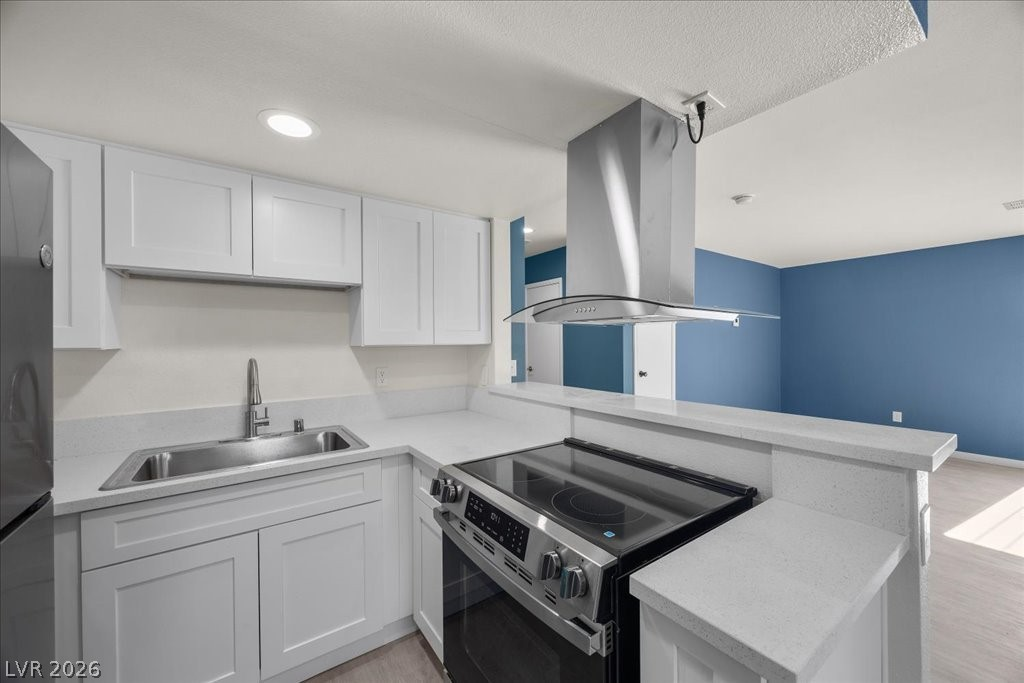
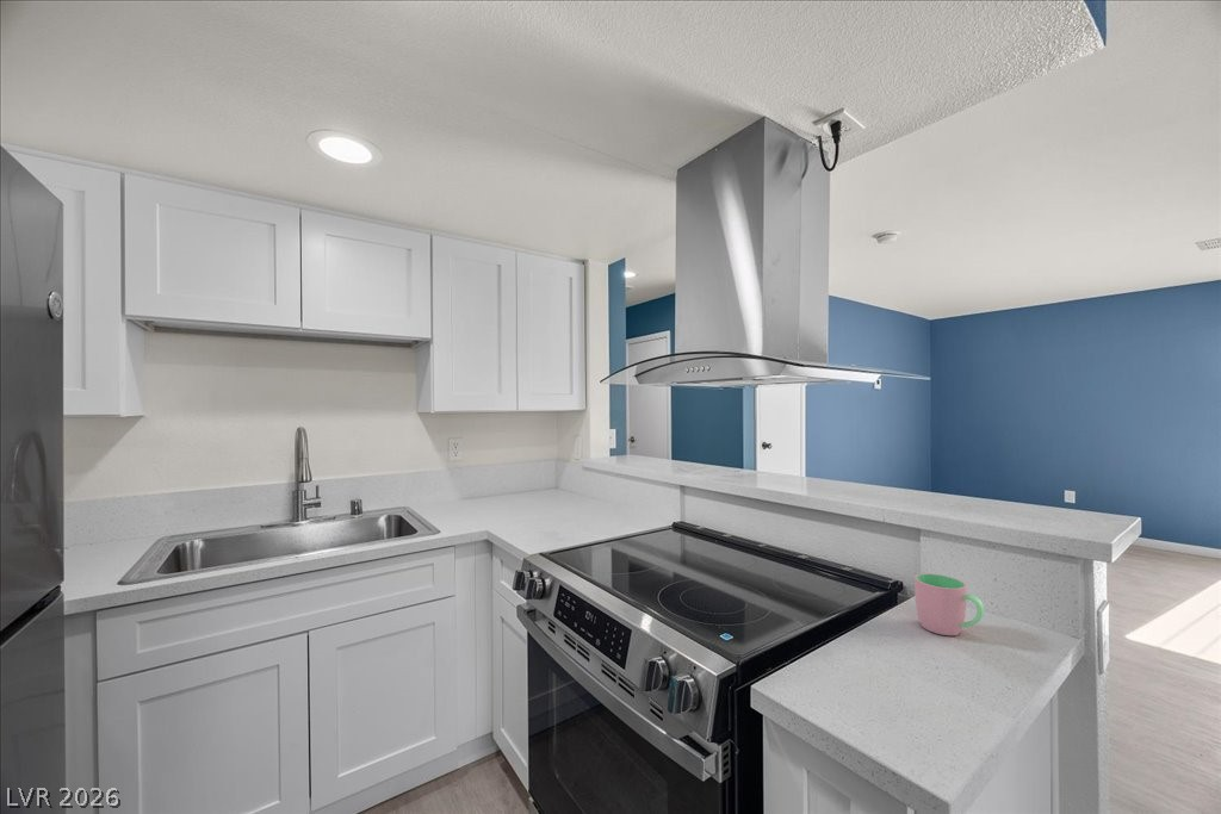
+ cup (948, 607)
